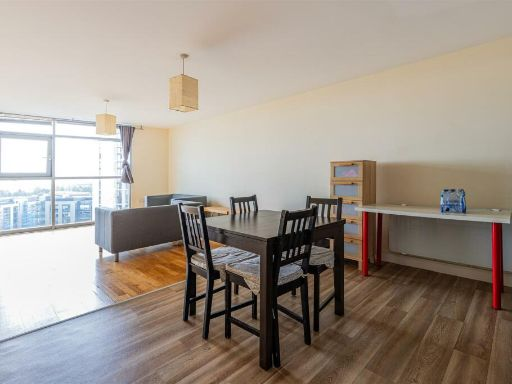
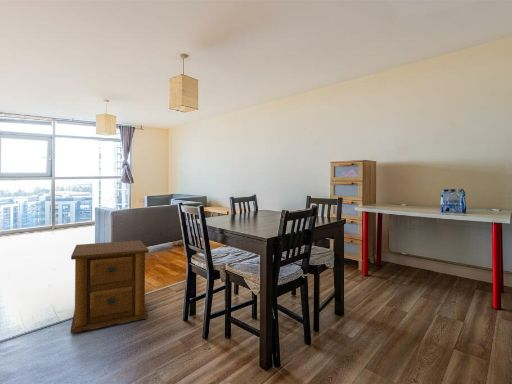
+ side table (110, 279)
